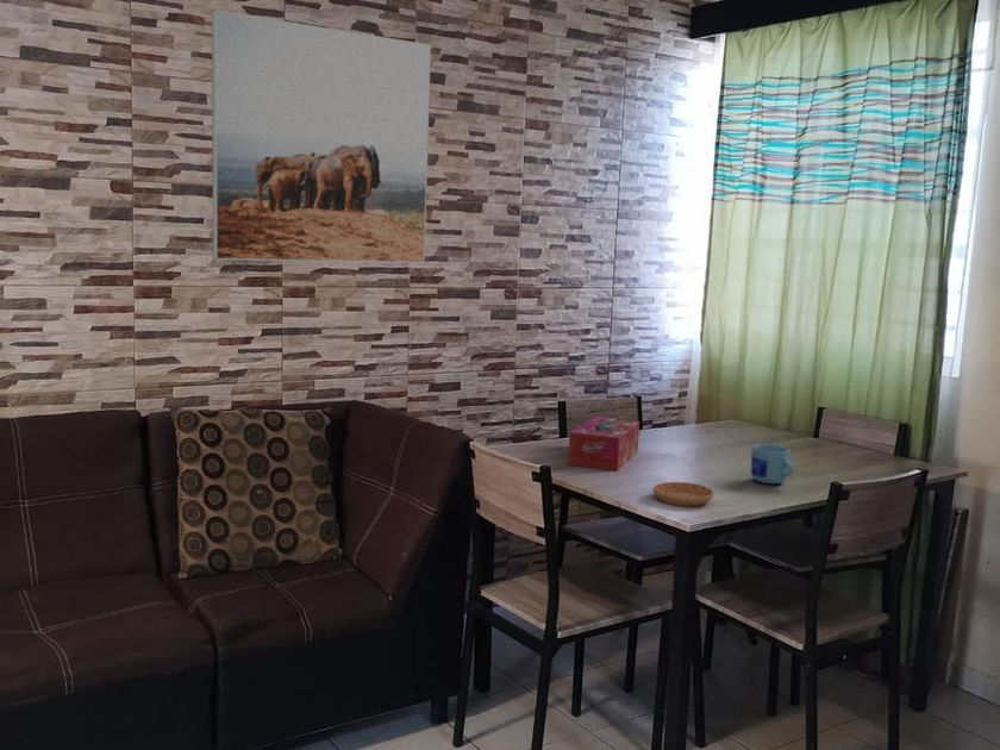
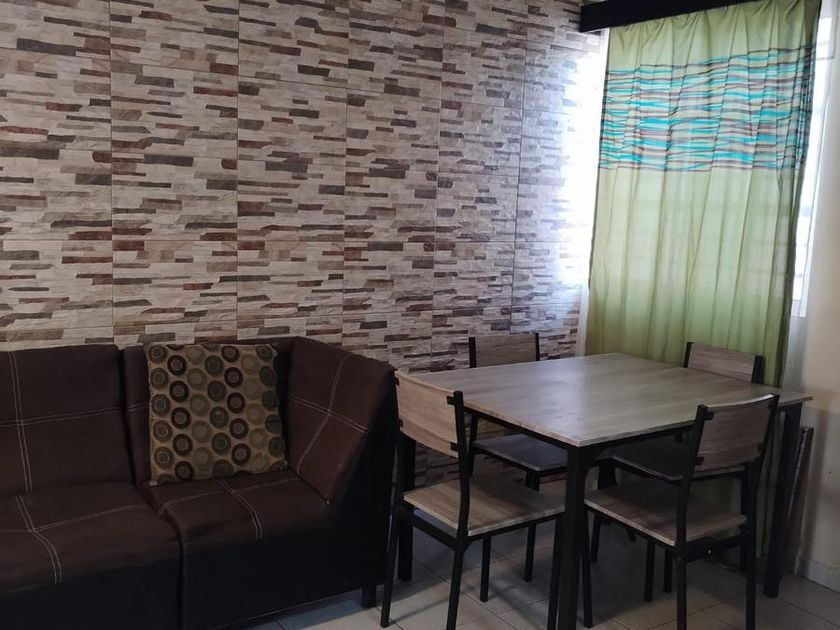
- tissue box (605, 442)
- saucer (682, 494)
- mug (773, 465)
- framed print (326, 146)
